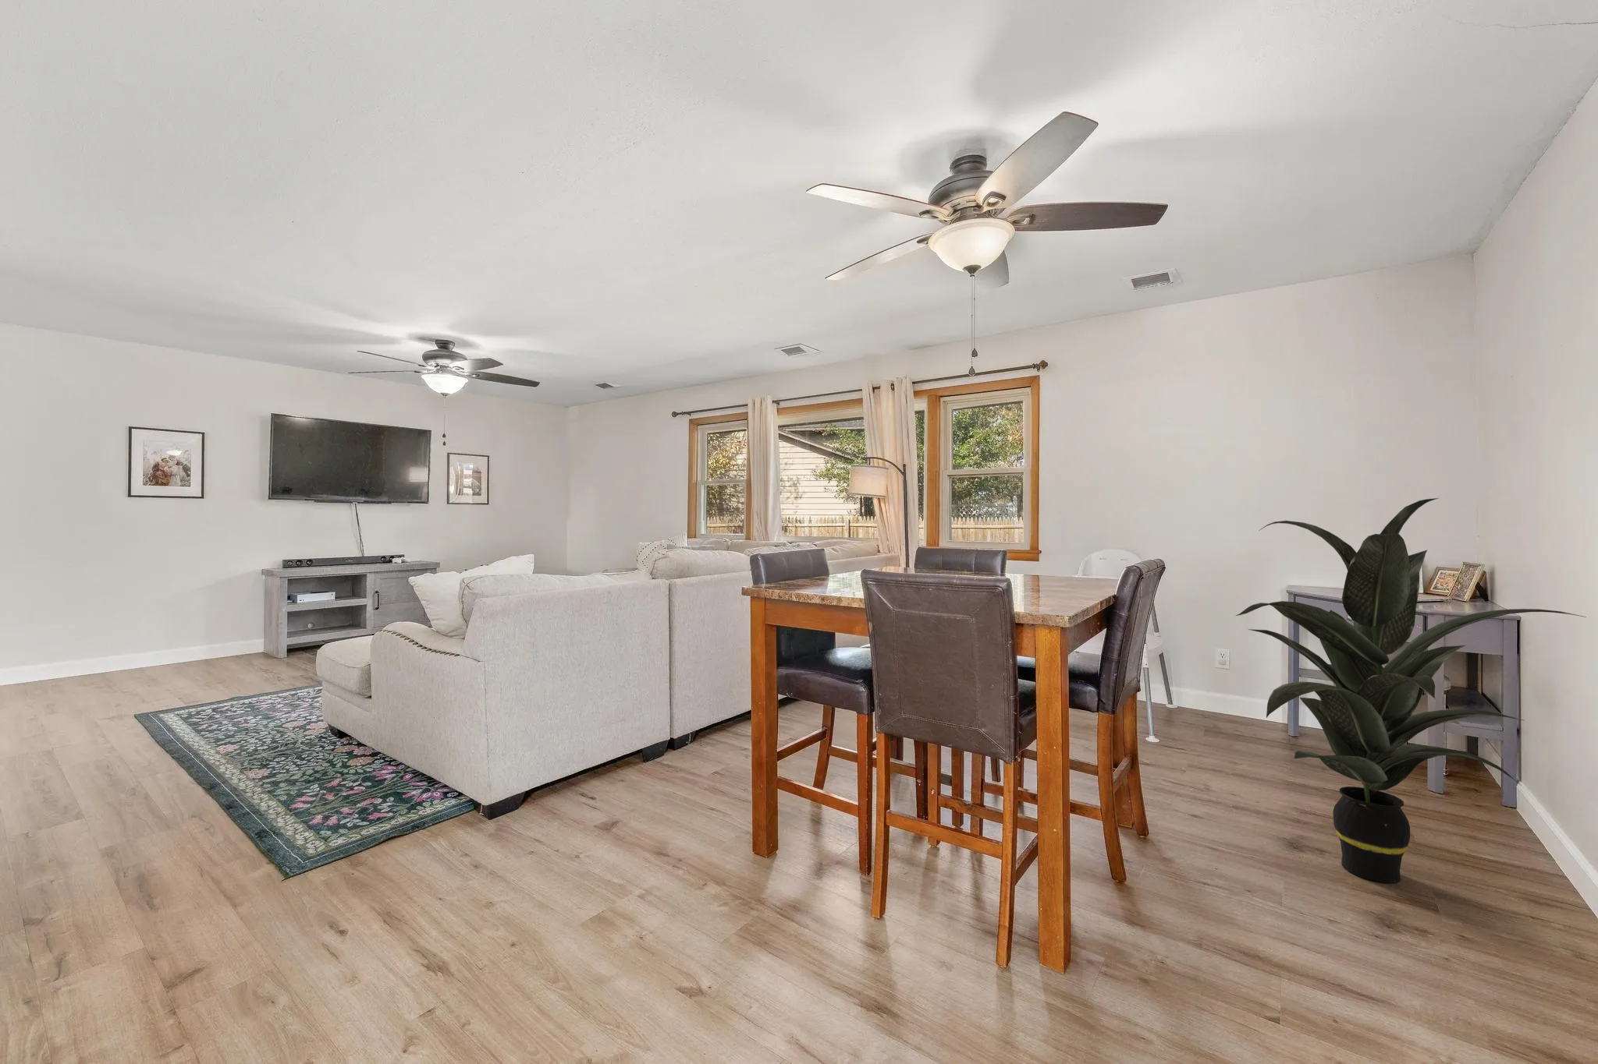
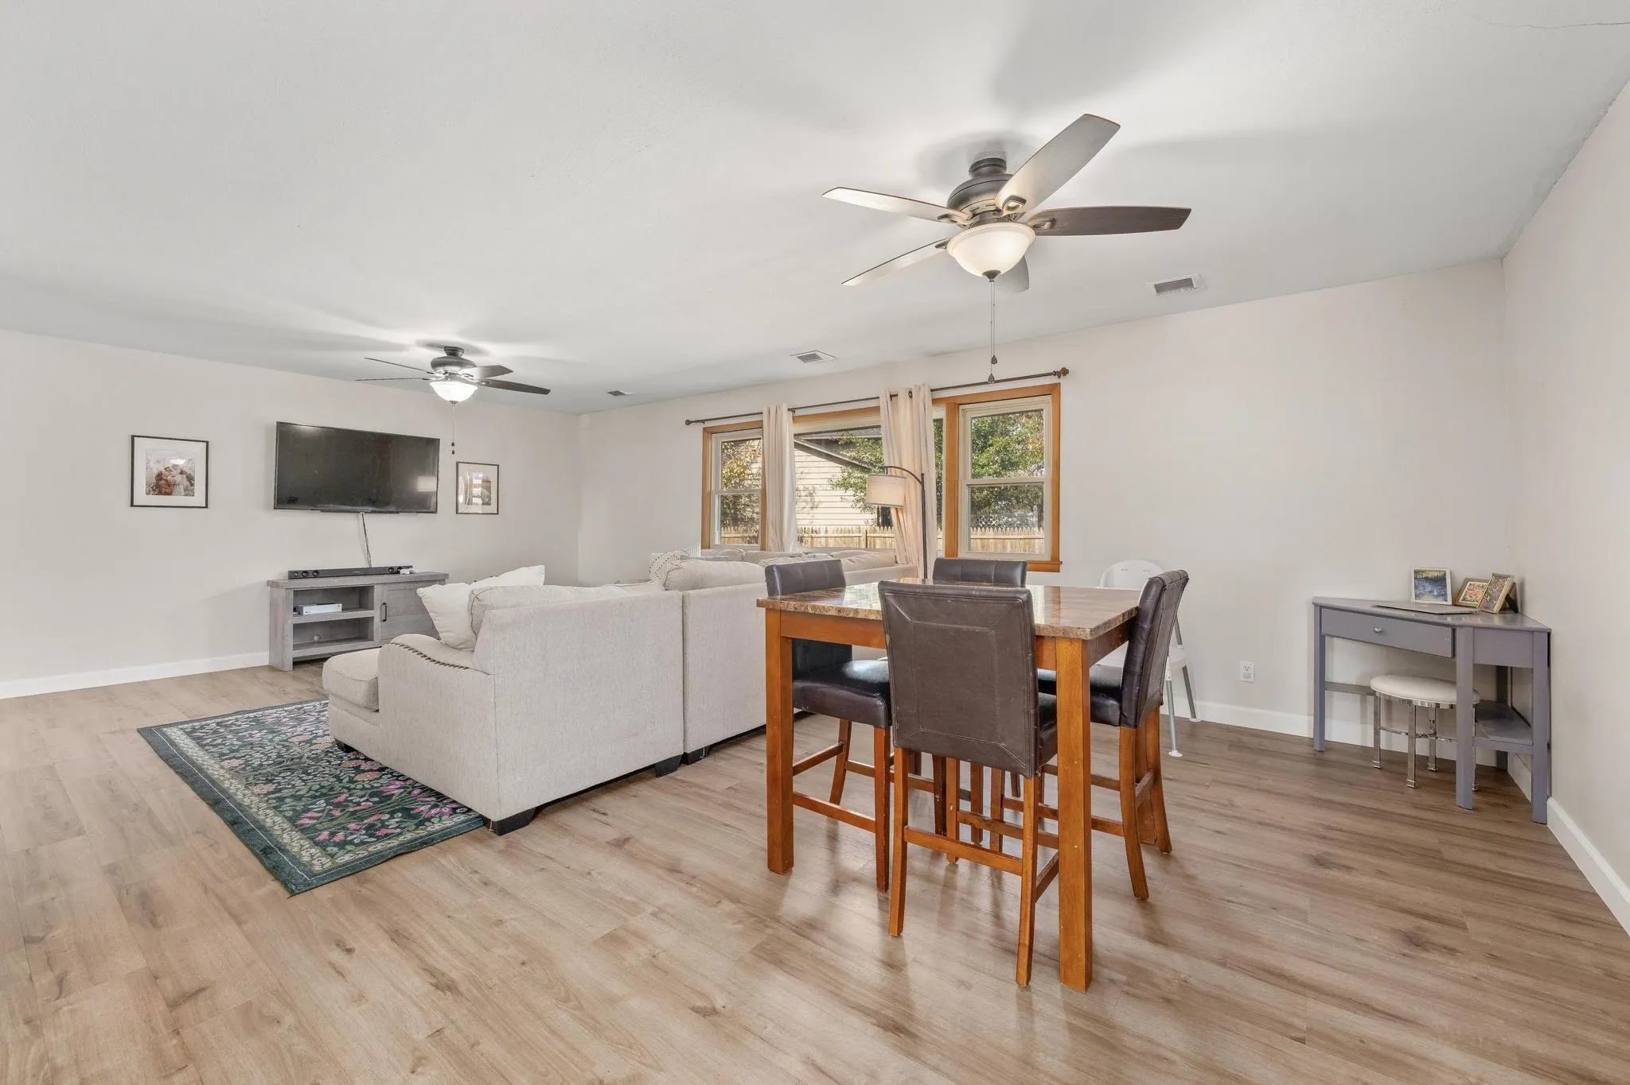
- indoor plant (1379, 689)
